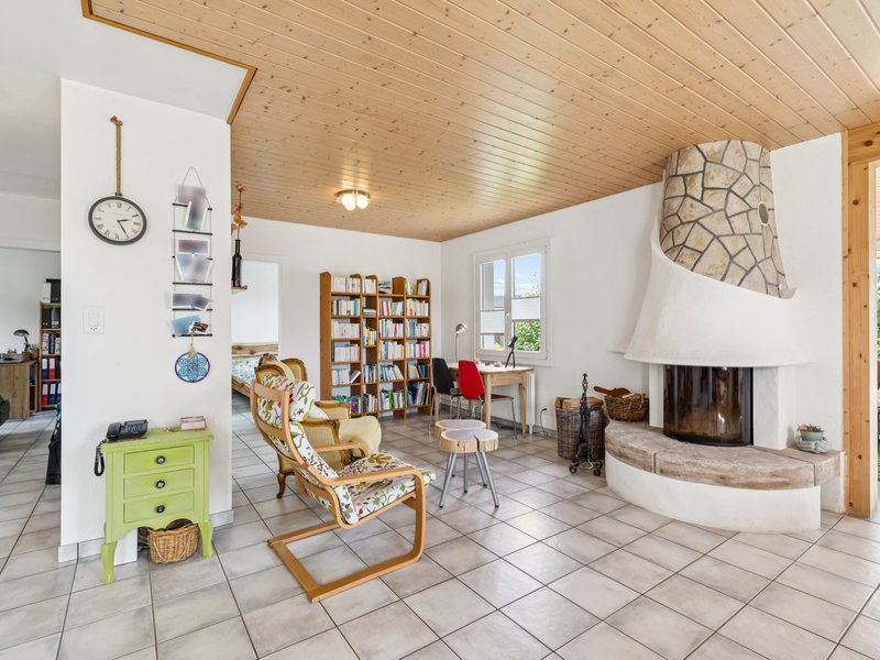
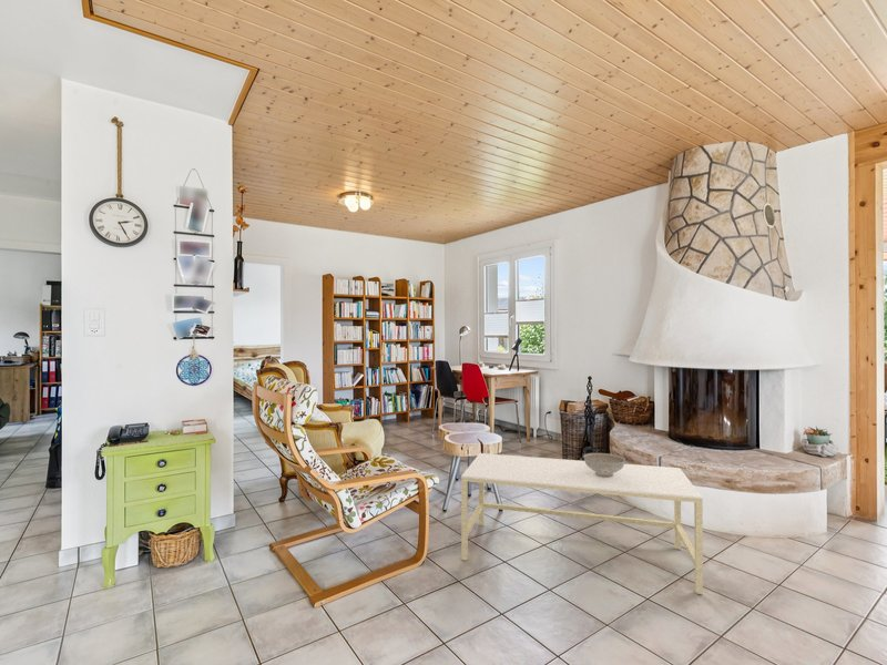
+ decorative bowl (604, 464)
+ coffee table (573, 512)
